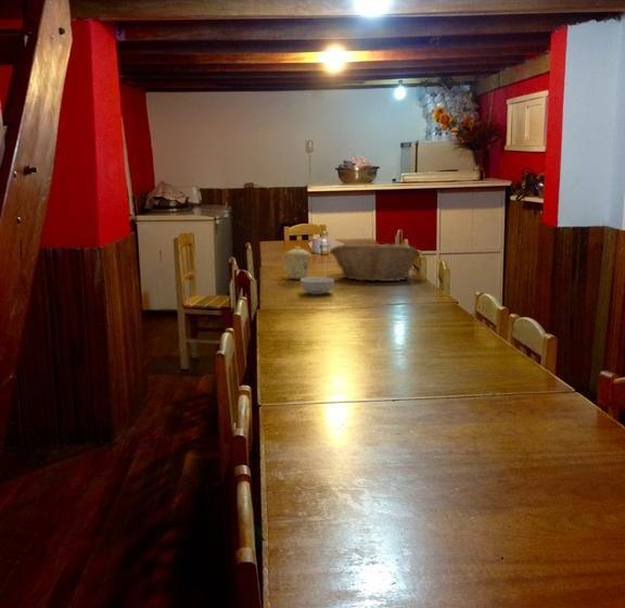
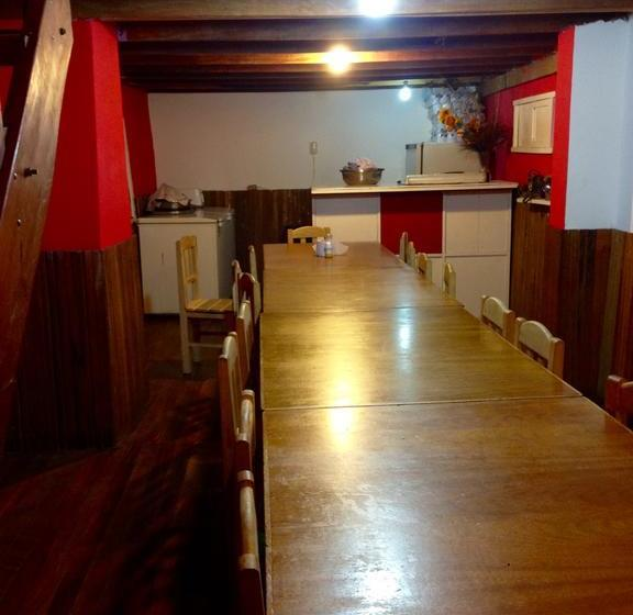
- cereal bowl (317, 286)
- fruit basket (374, 259)
- mug (296, 262)
